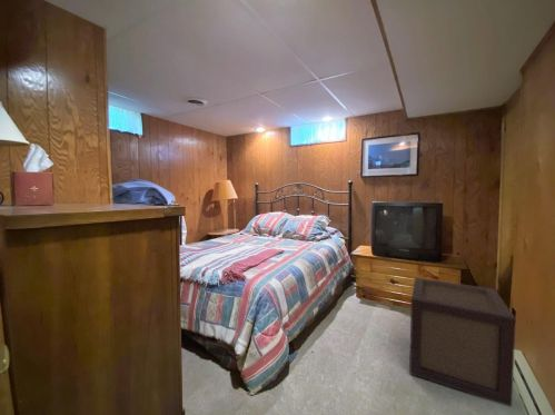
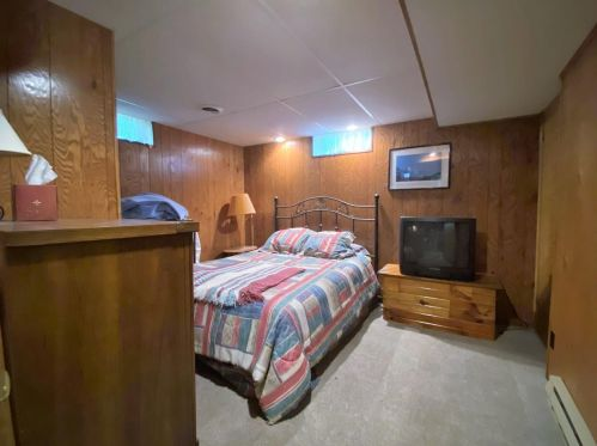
- storage box (454, 329)
